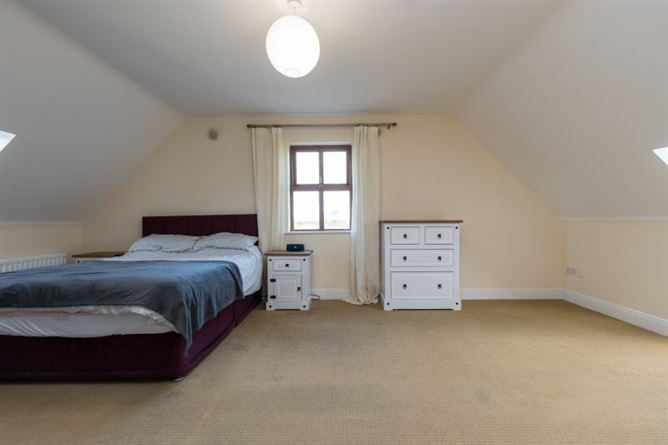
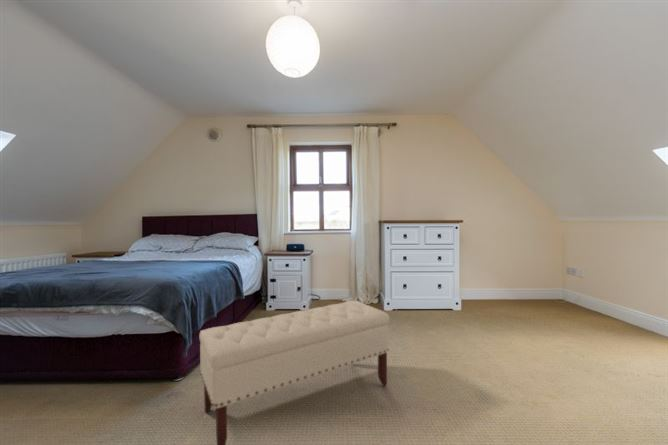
+ bench (301, 358)
